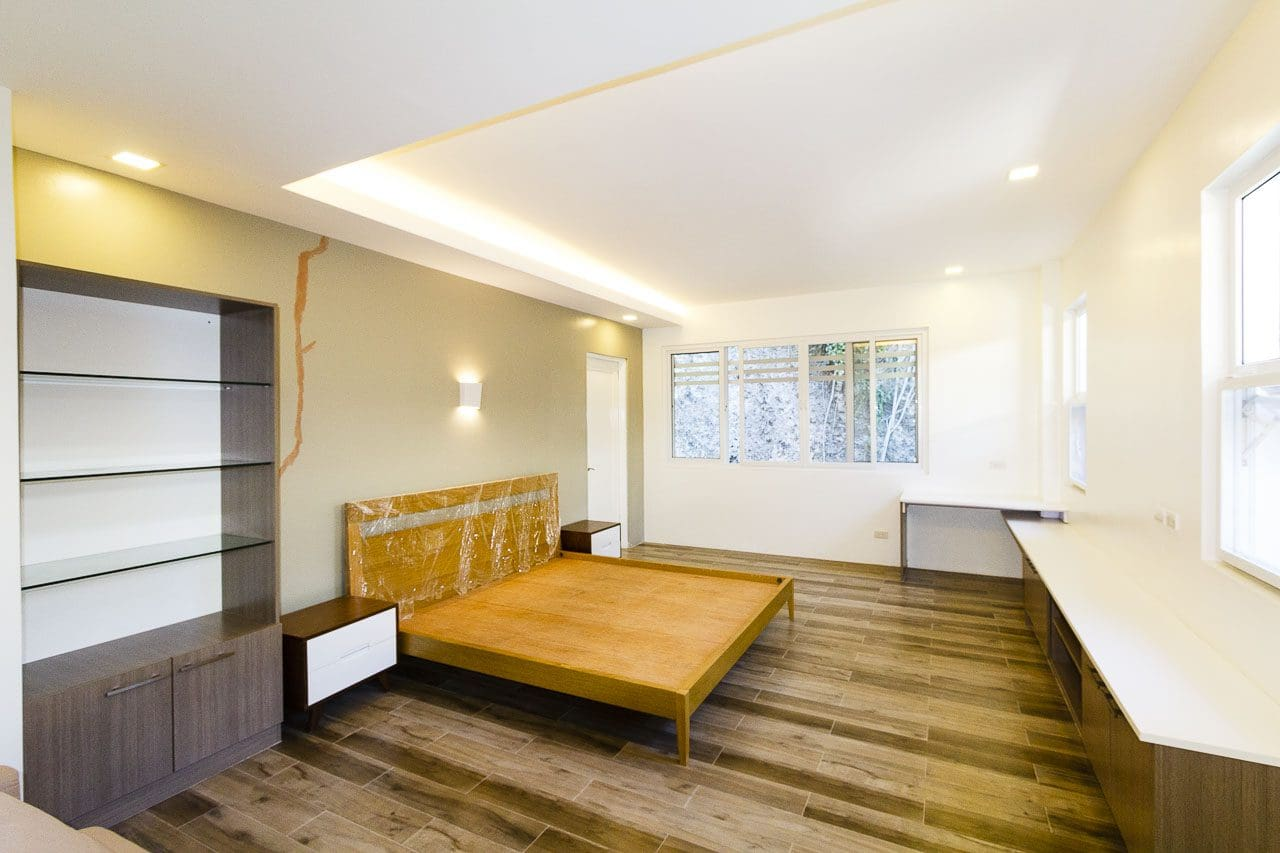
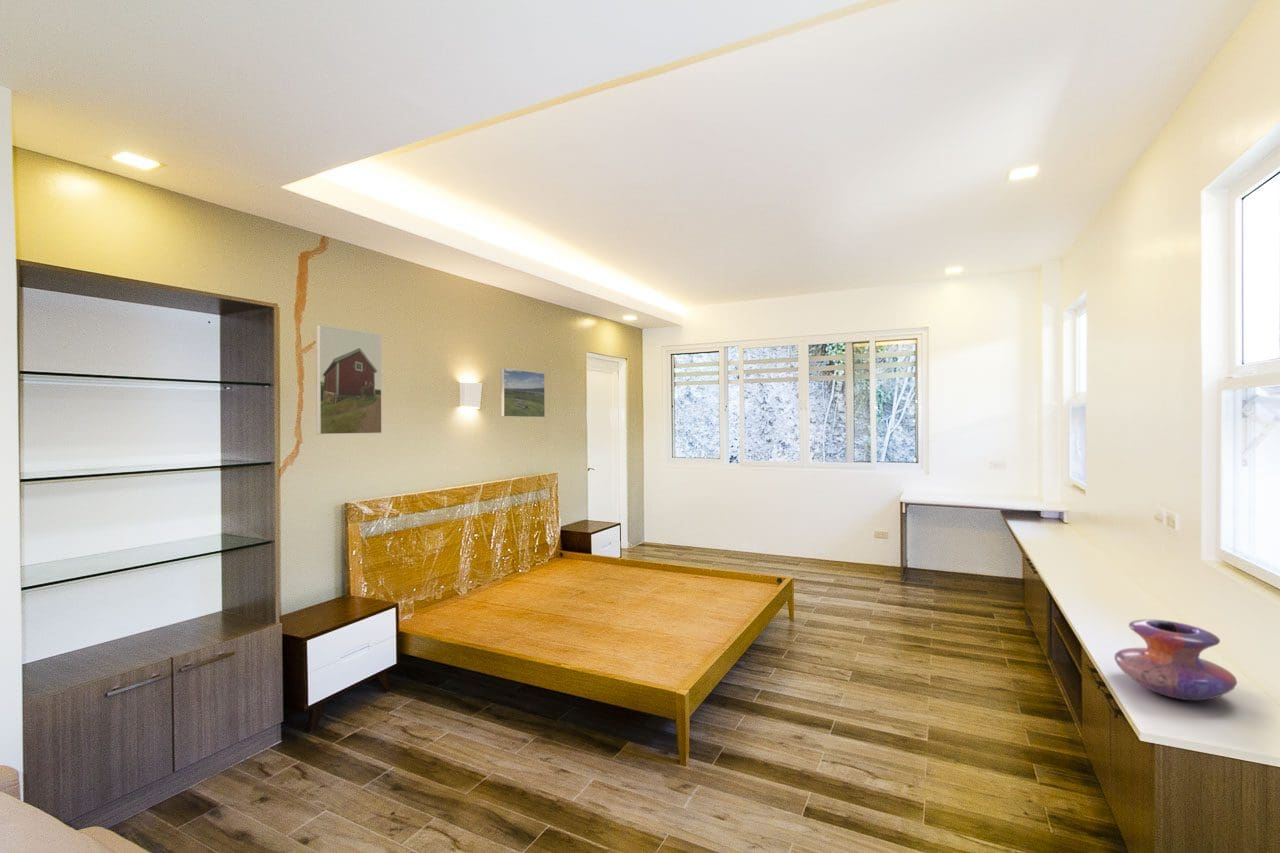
+ decorative vase (1172, 659)
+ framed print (523, 394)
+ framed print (350, 381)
